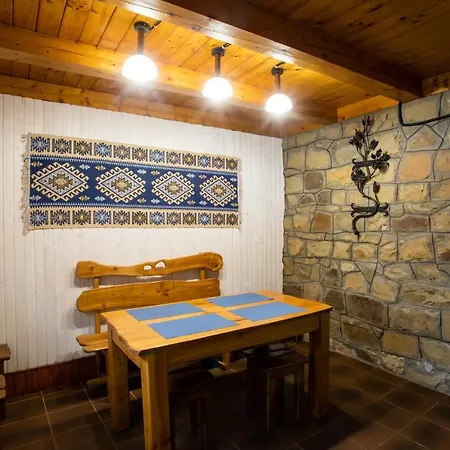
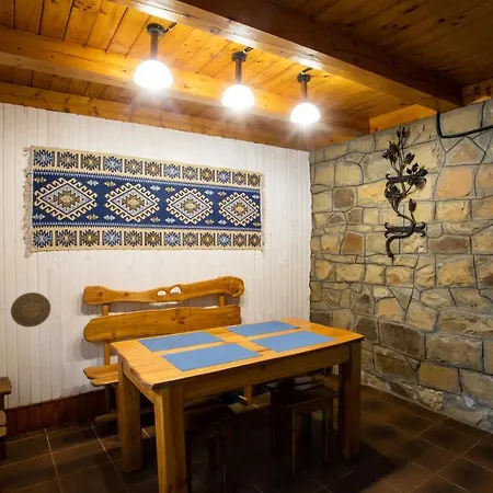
+ decorative plate (31, 309)
